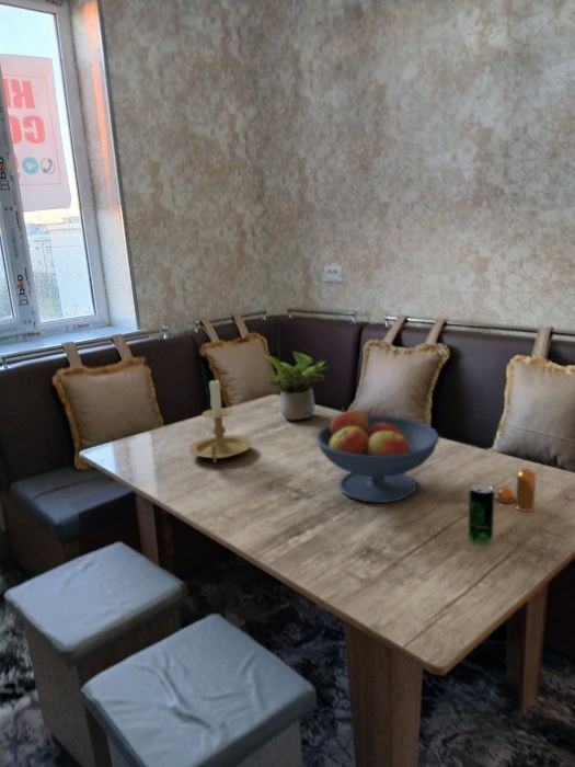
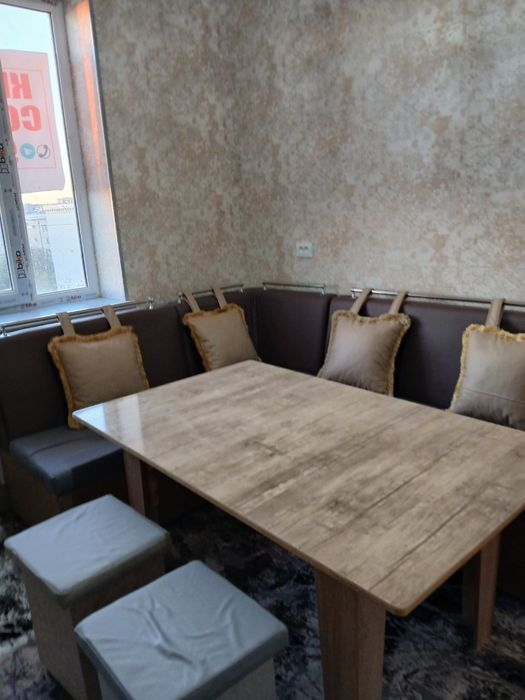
- fruit bowl (377, 451)
- potted plant (296, 385)
- candle holder (217, 415)
- pepper shaker (517, 484)
- beverage can (481, 514)
